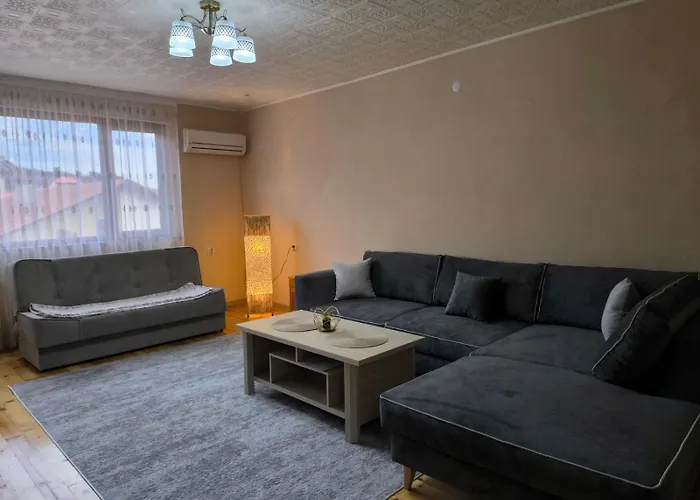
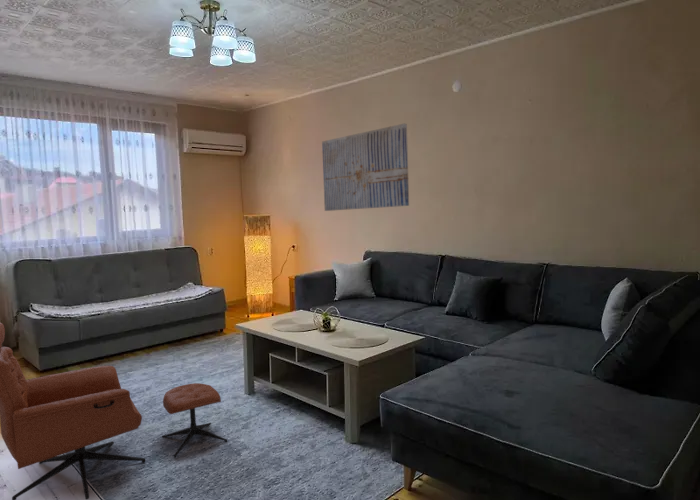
+ wall art (362, 171)
+ armchair (114, 386)
